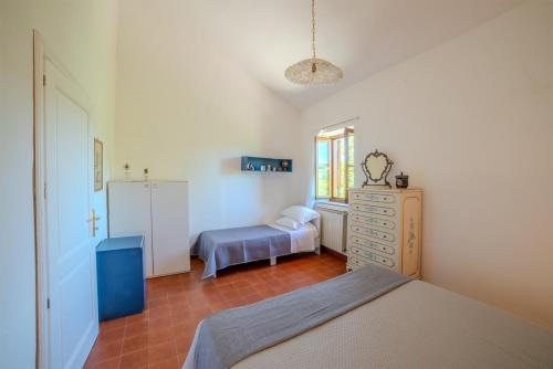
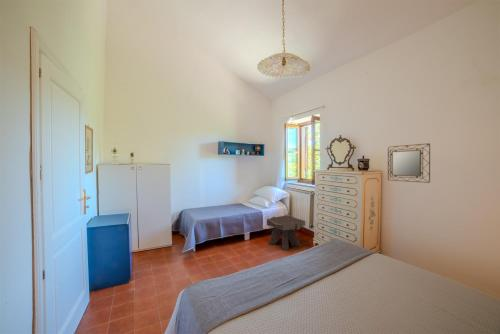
+ home mirror (406, 163)
+ side table (285, 231)
